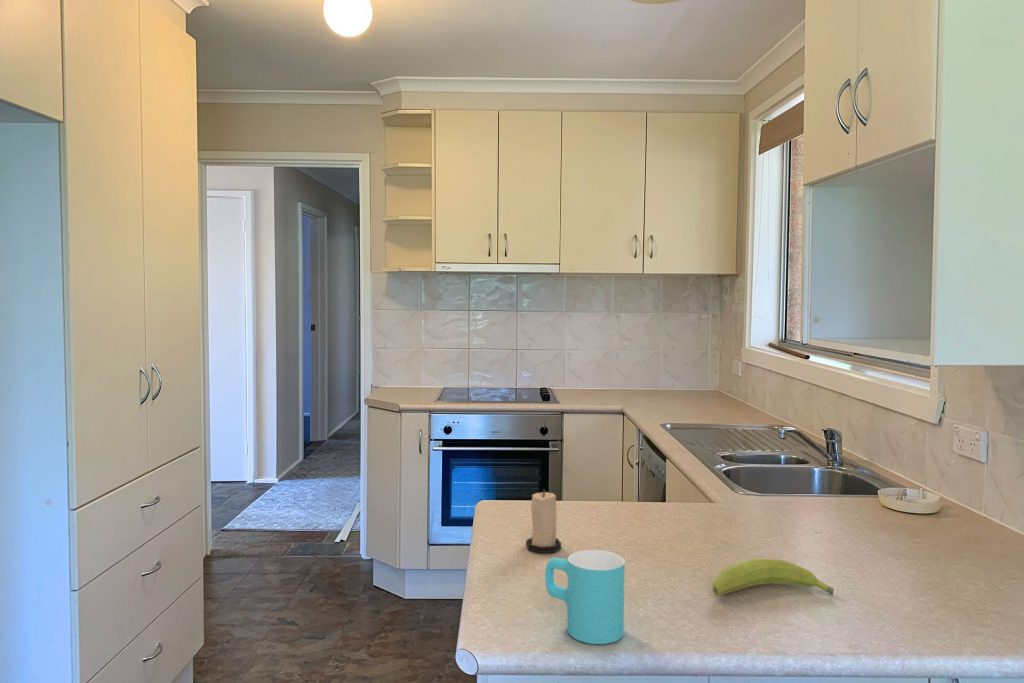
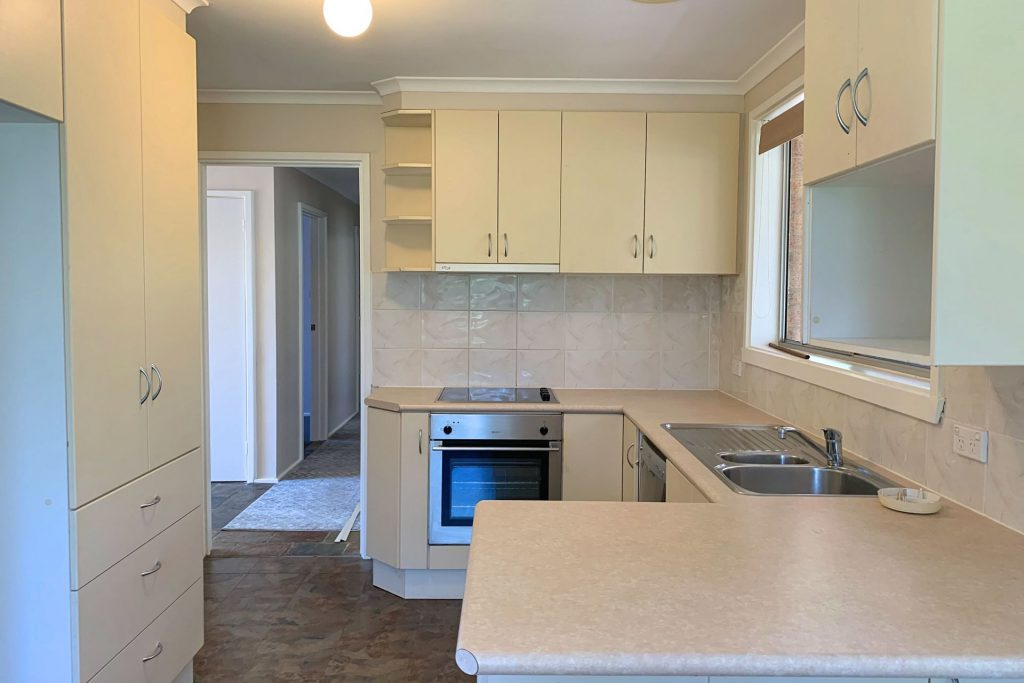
- cup (587, 591)
- fruit (767, 580)
- candle (543, 518)
